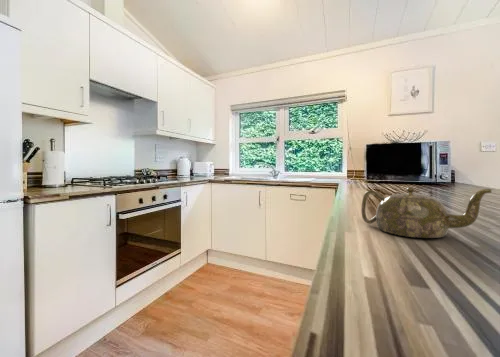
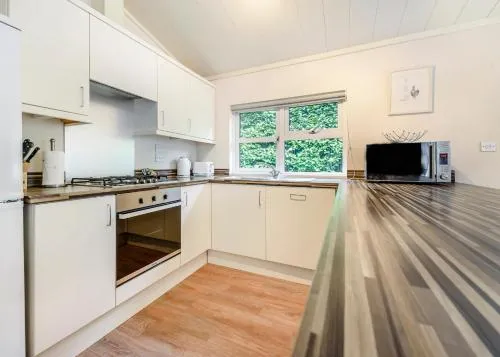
- teapot (416, 209)
